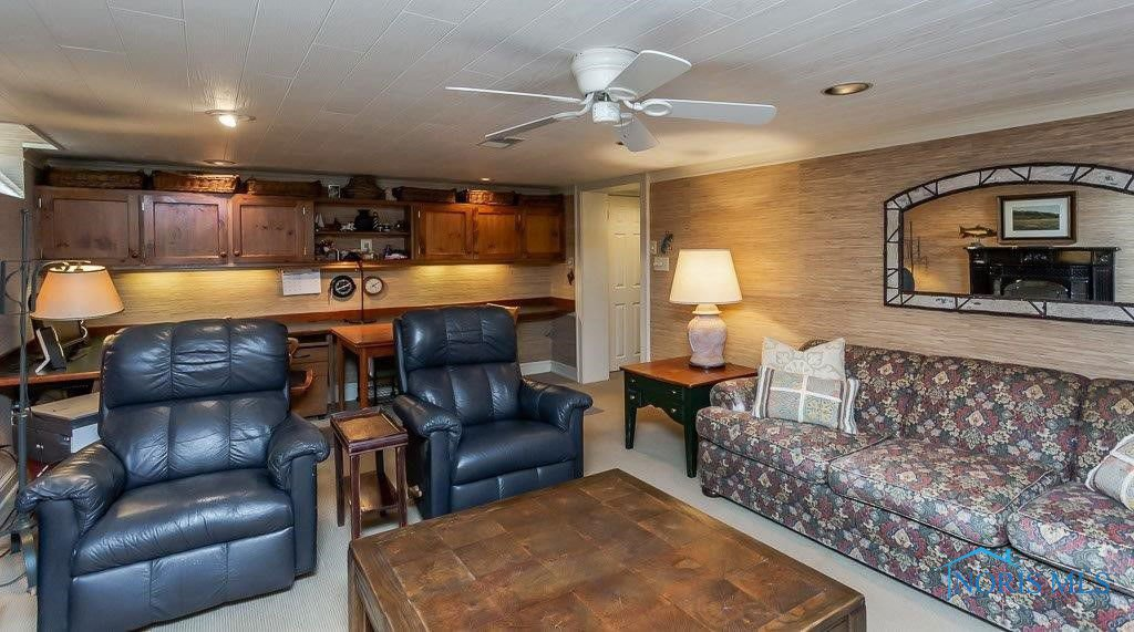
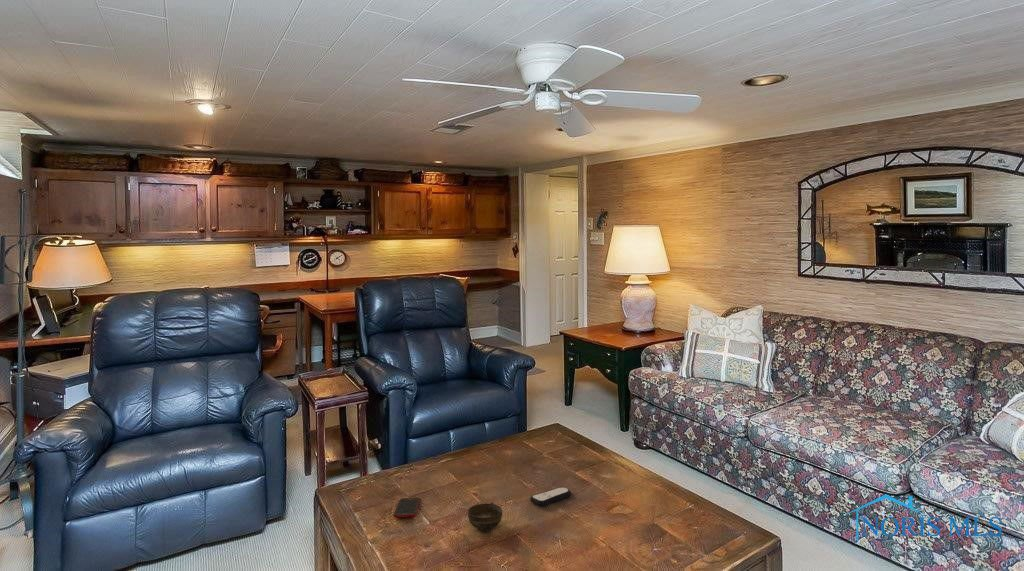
+ remote control (551, 495)
+ cup (486, 517)
+ cell phone (407, 507)
